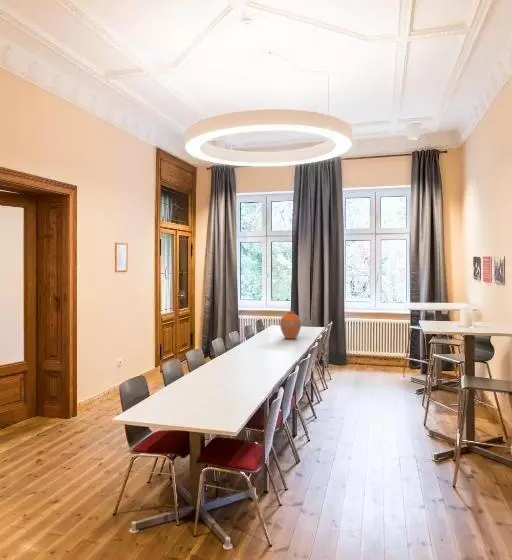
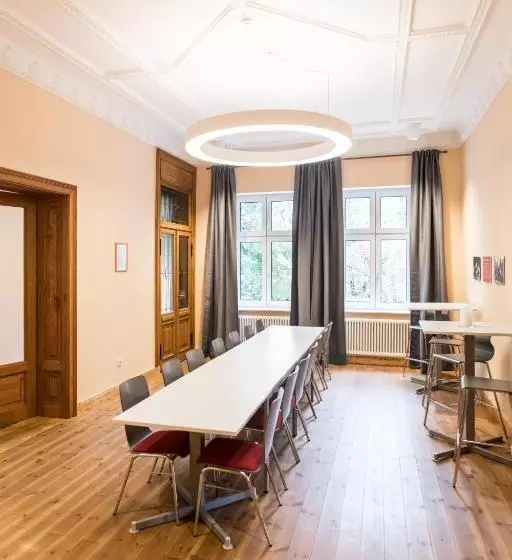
- vase (290, 325)
